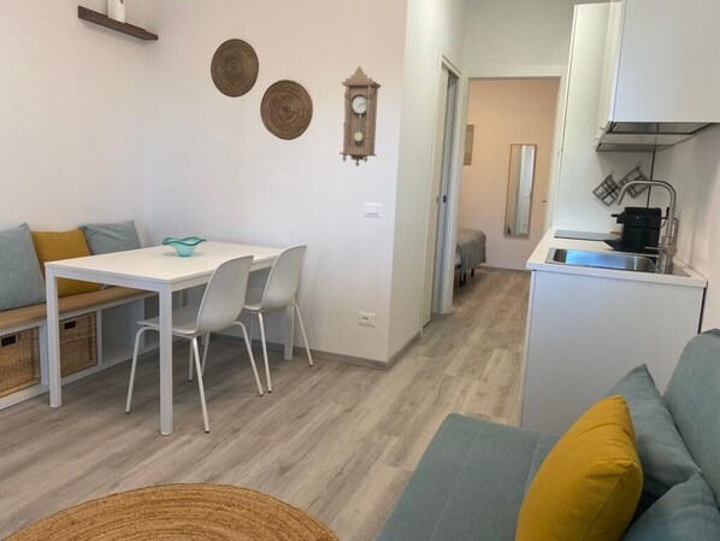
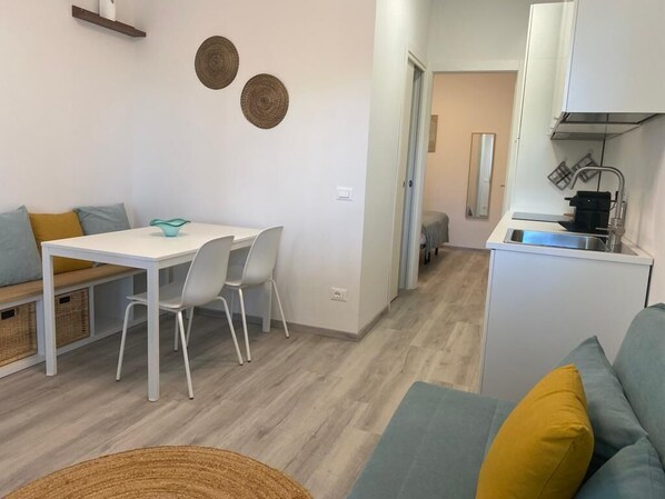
- pendulum clock (359, 117)
